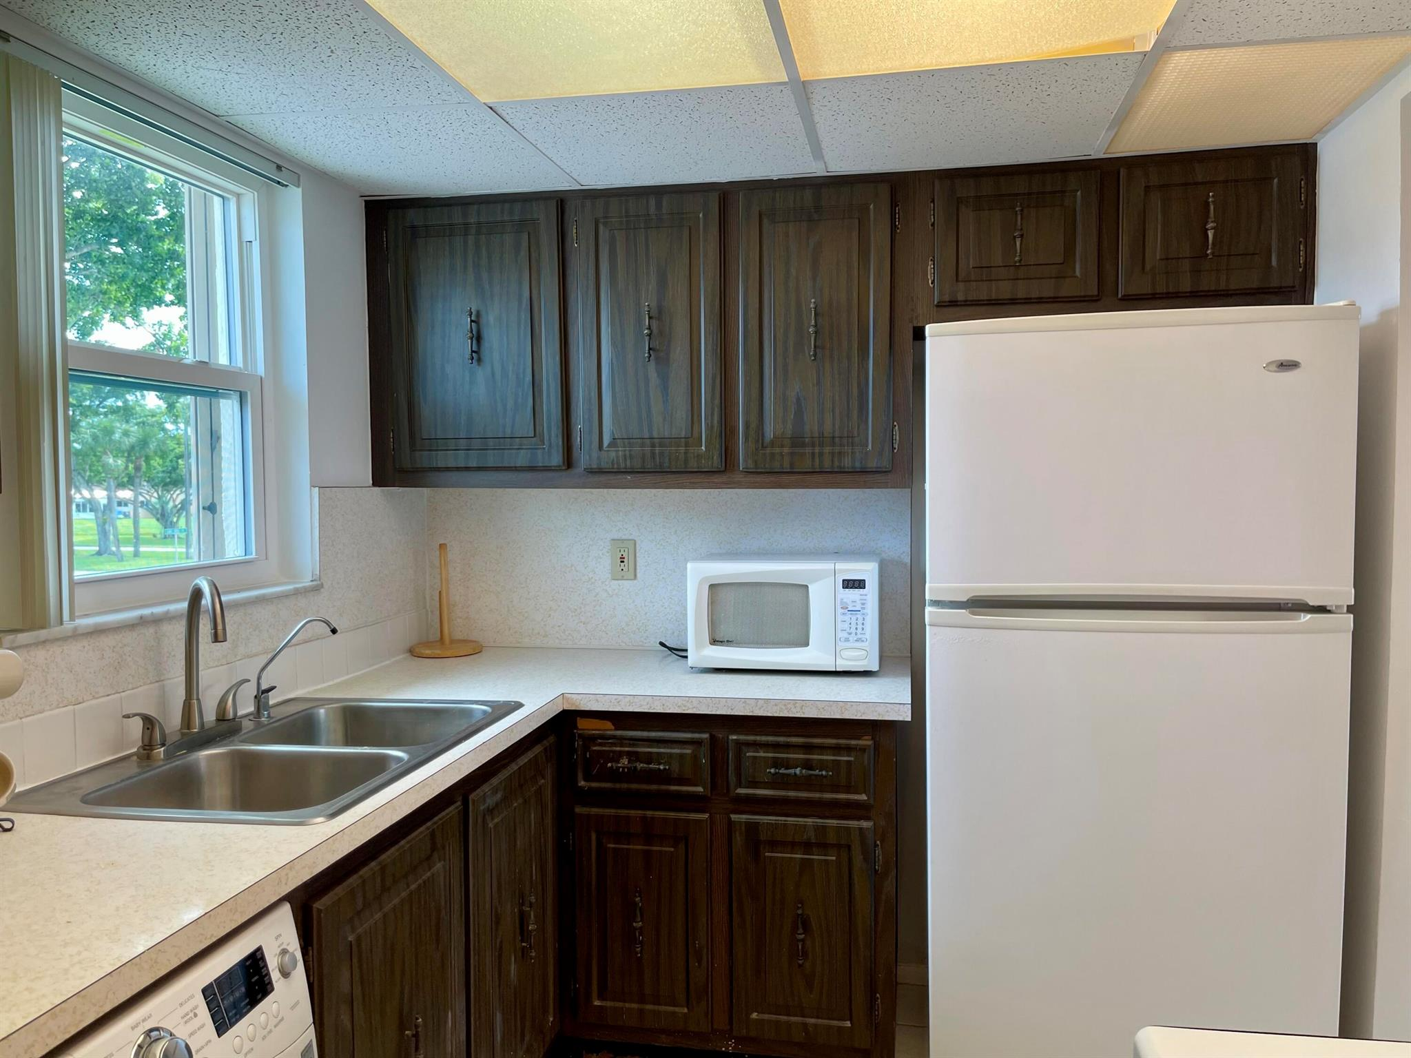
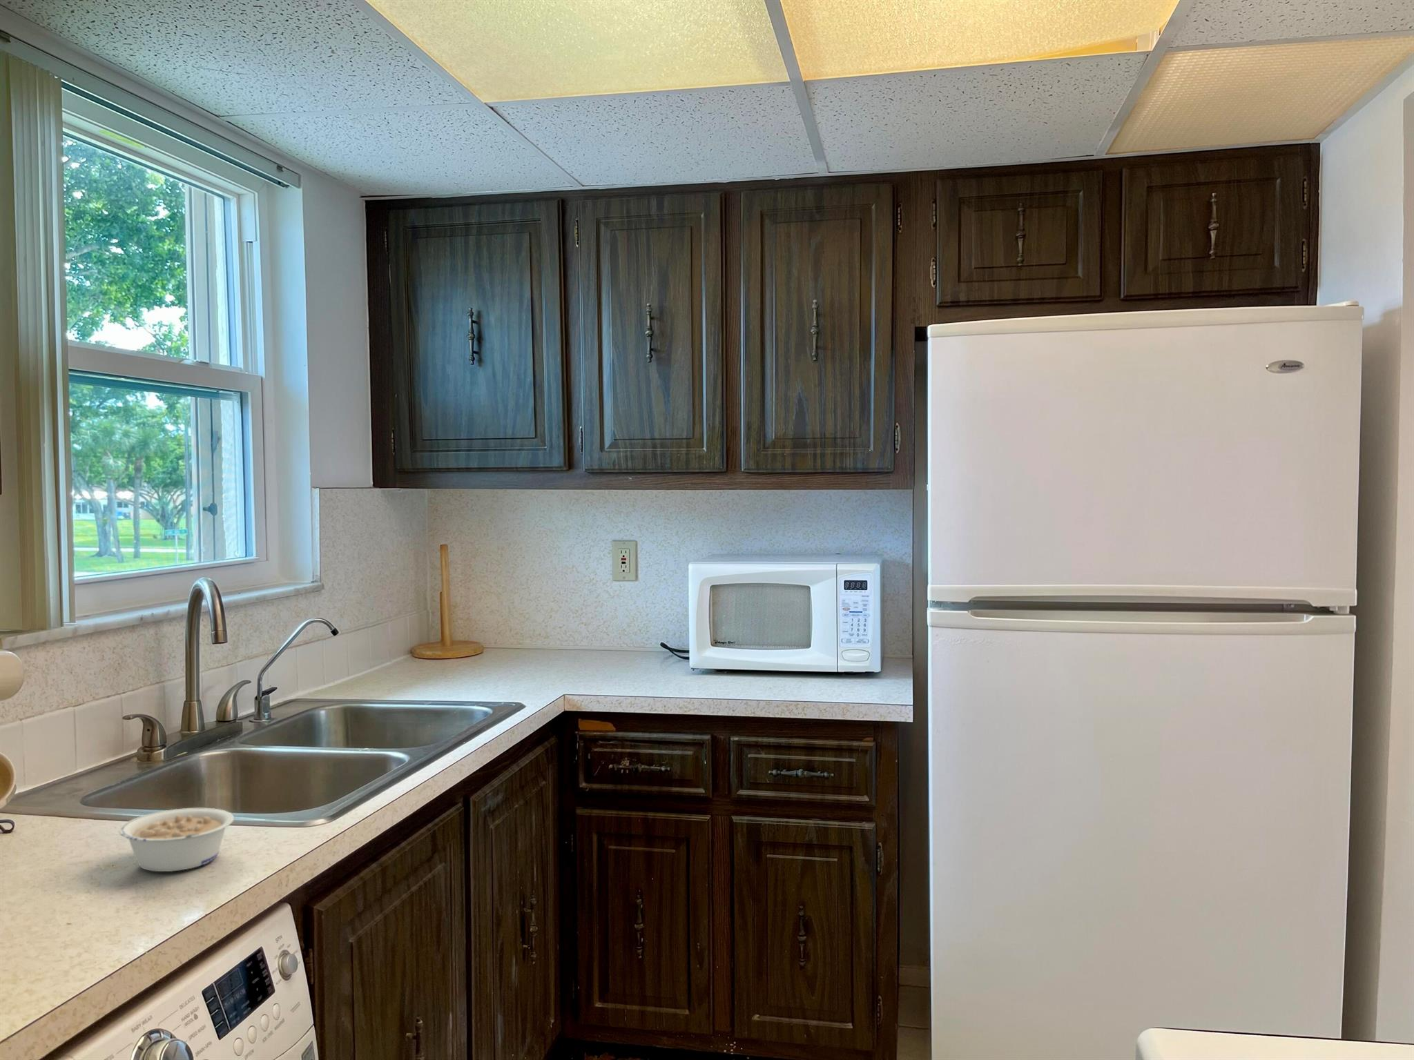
+ legume (180, 837)
